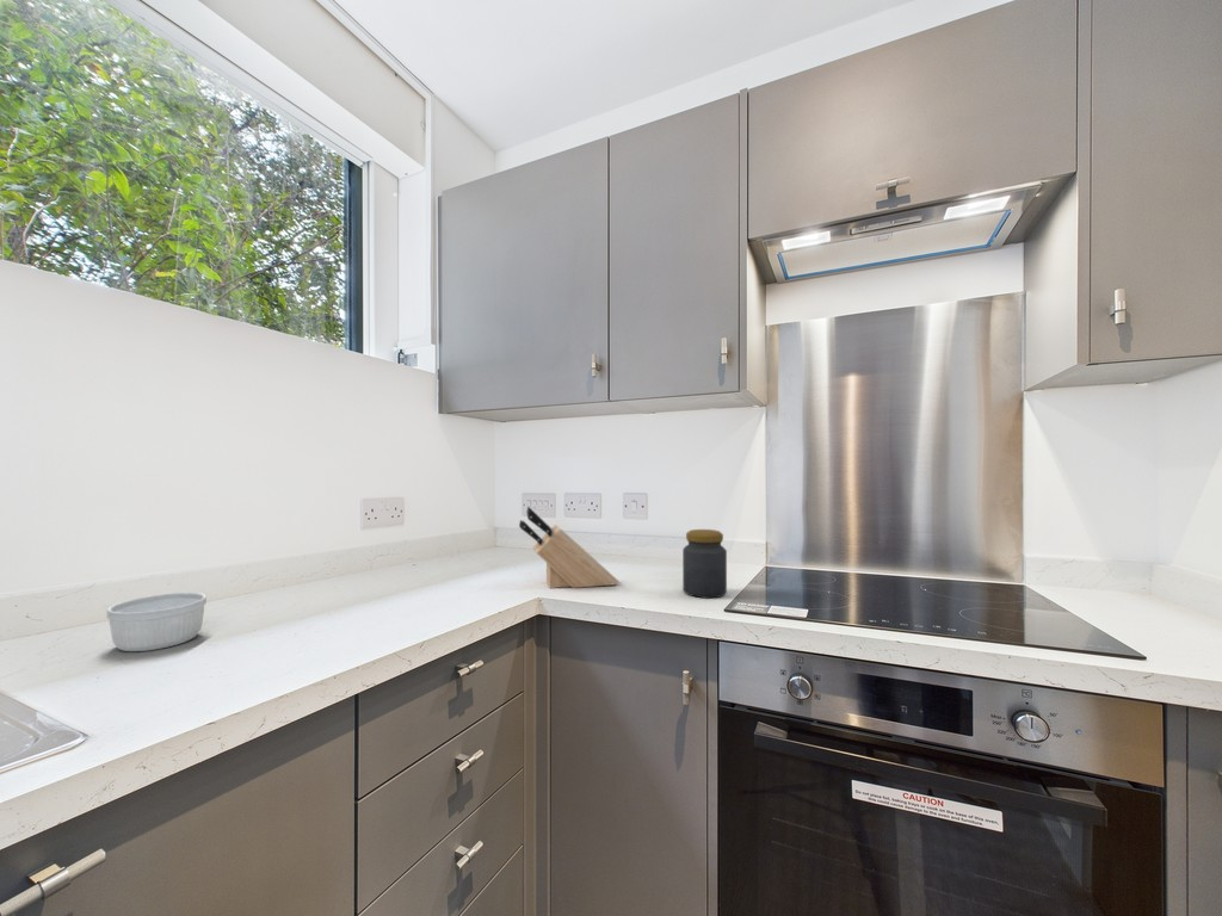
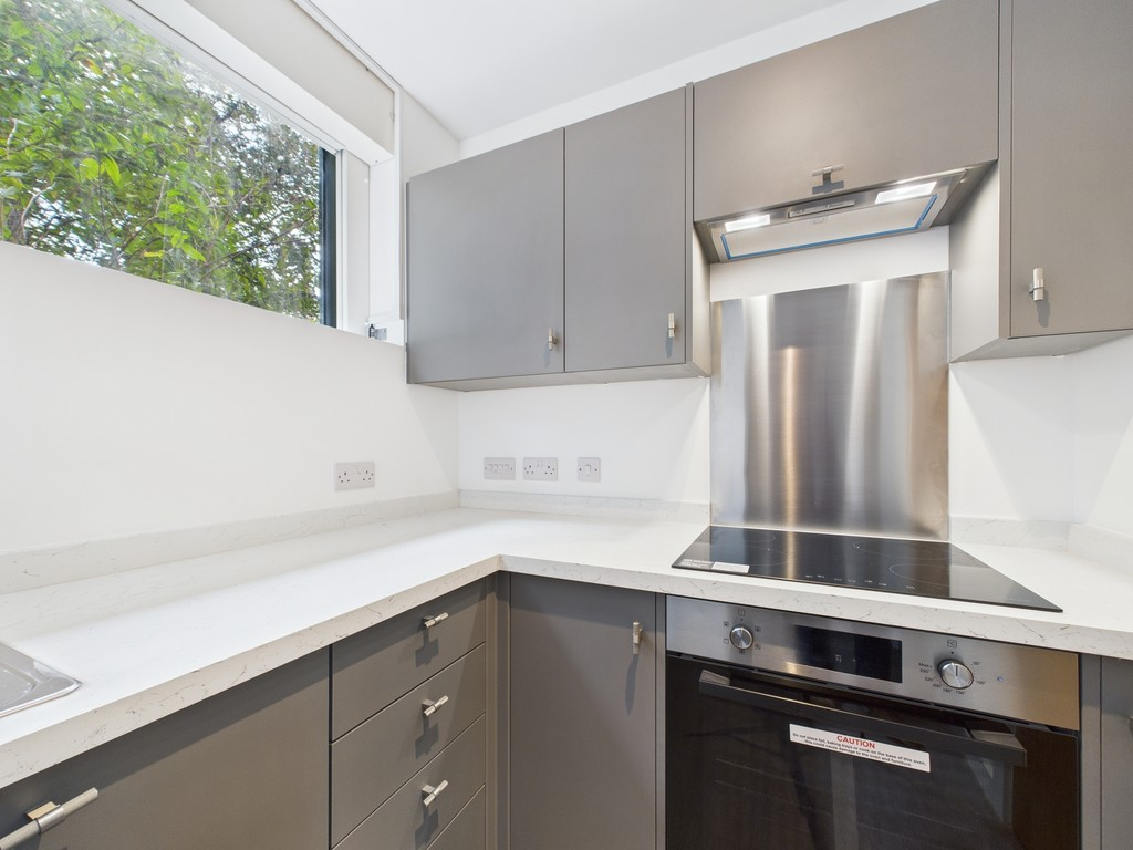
- knife block (568, 545)
- ramekin (159, 620)
- jar (704, 562)
